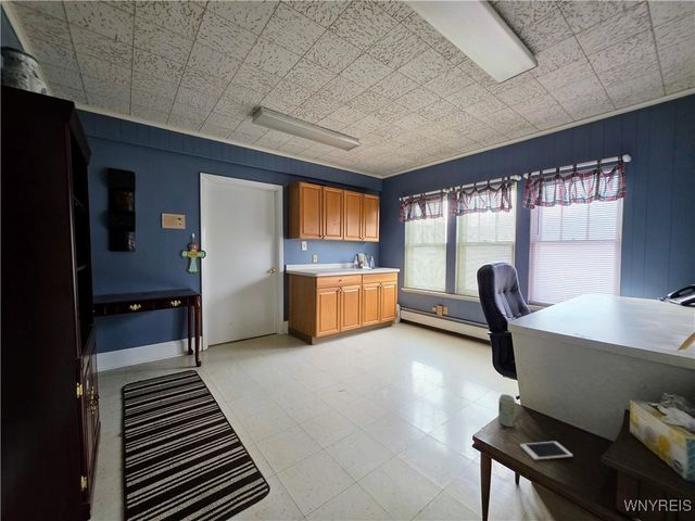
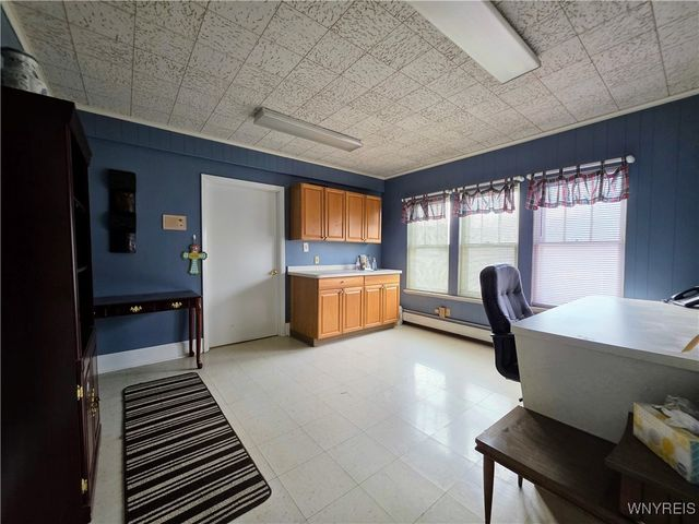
- beverage can (506, 410)
- cell phone (545, 449)
